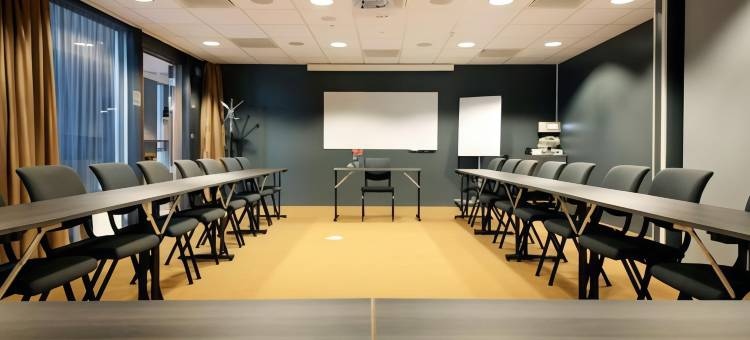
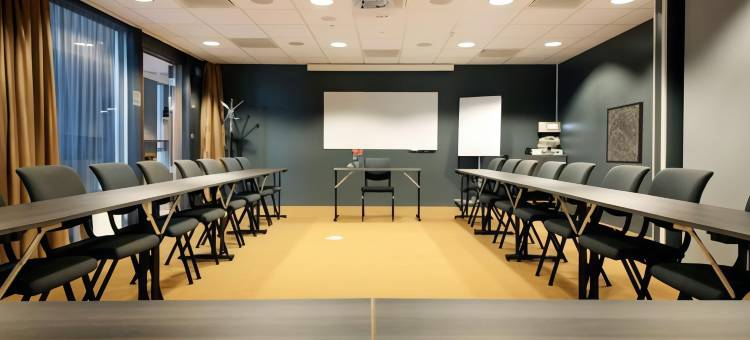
+ wall art (623, 134)
